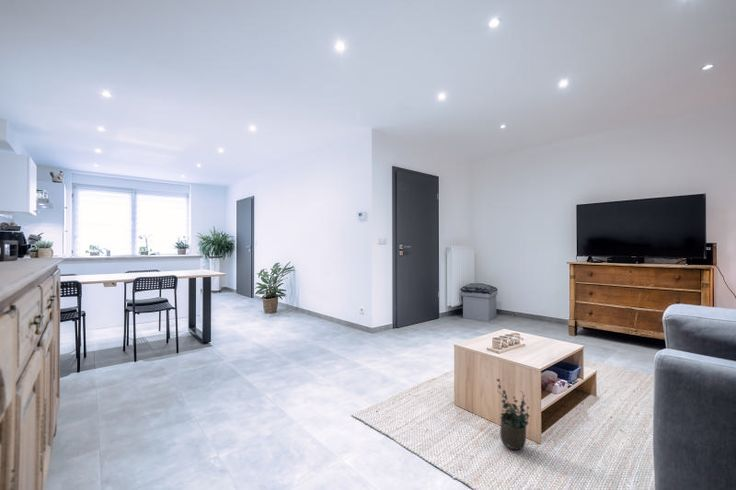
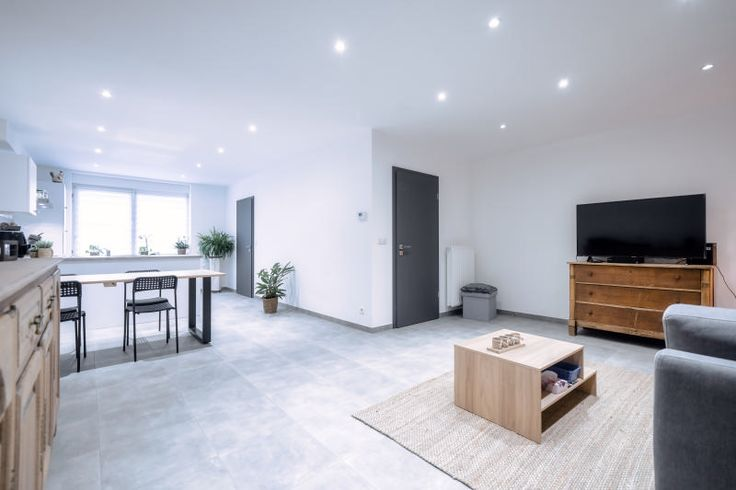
- potted plant (512, 415)
